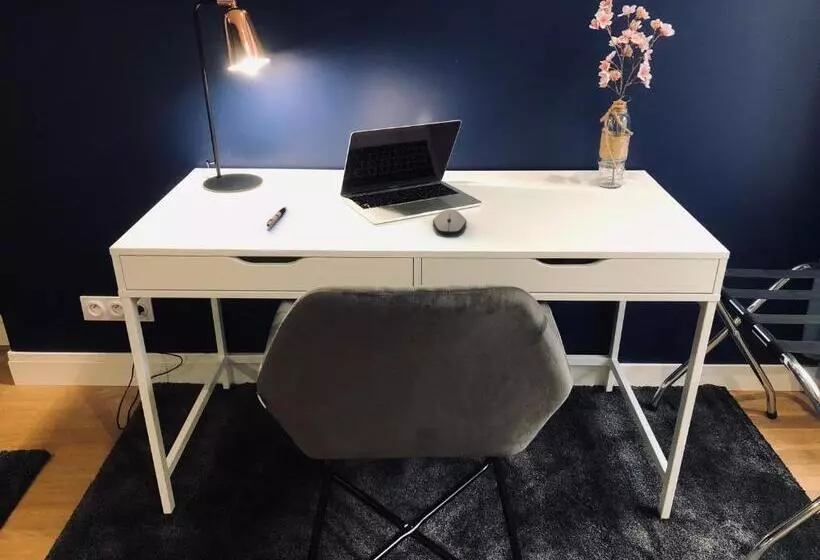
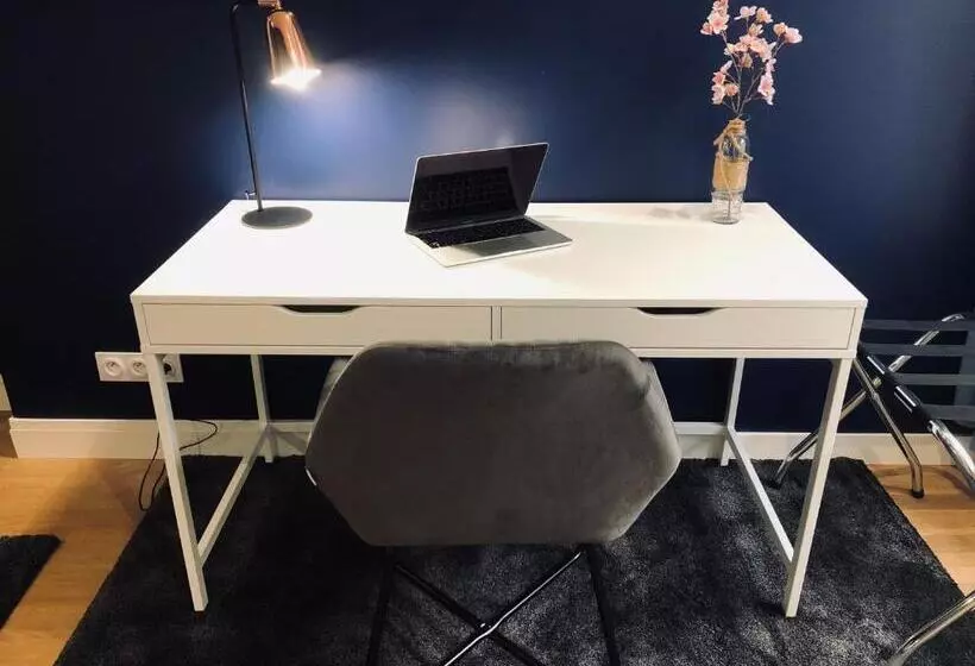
- computer mouse (449, 219)
- pen (277, 215)
